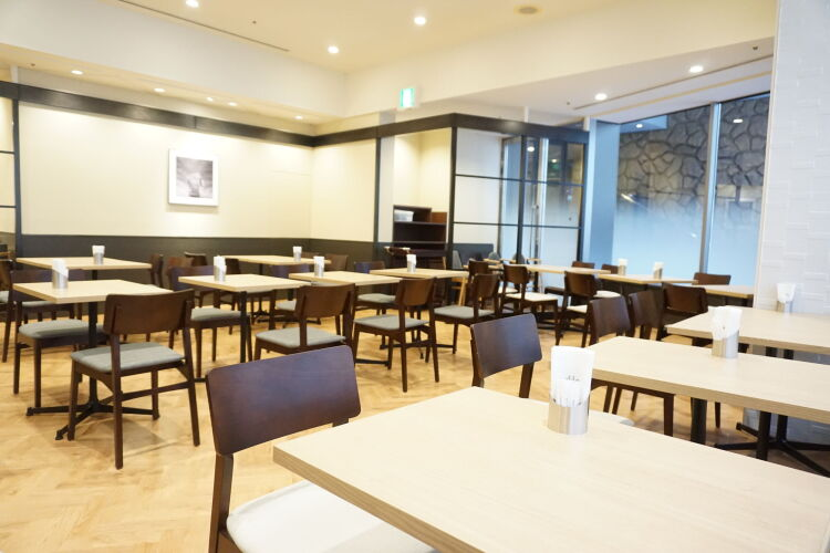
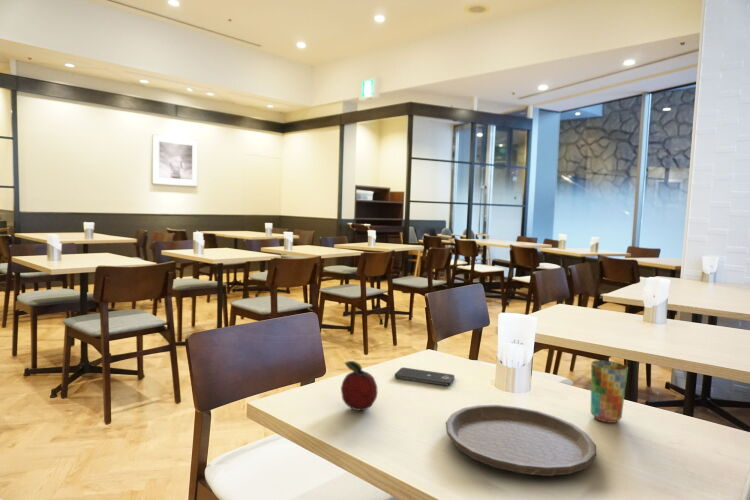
+ smartphone (424, 376)
+ plate (517, 437)
+ fruit (358, 385)
+ cup (607, 391)
